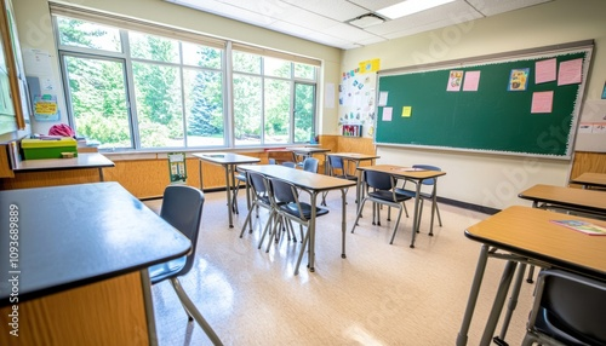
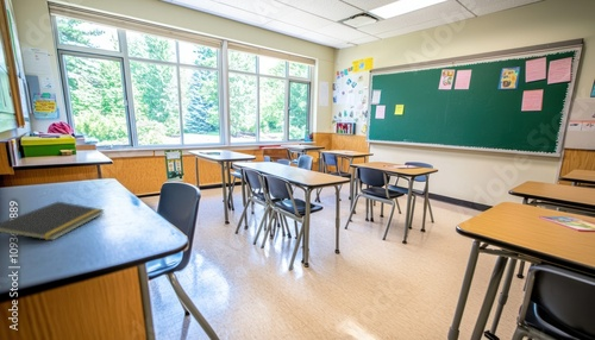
+ notepad (55, 218)
